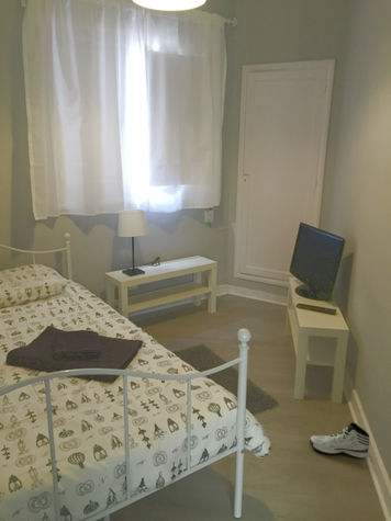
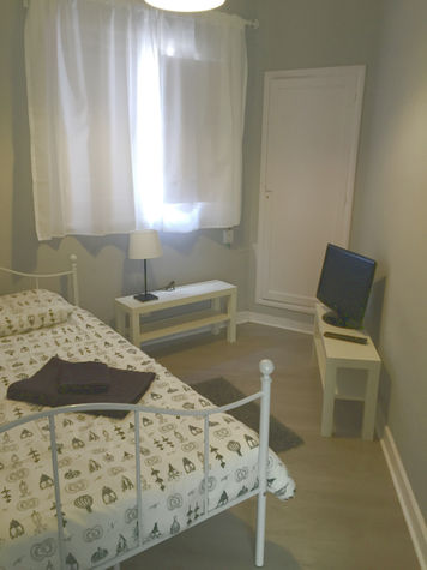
- sneaker (339, 434)
